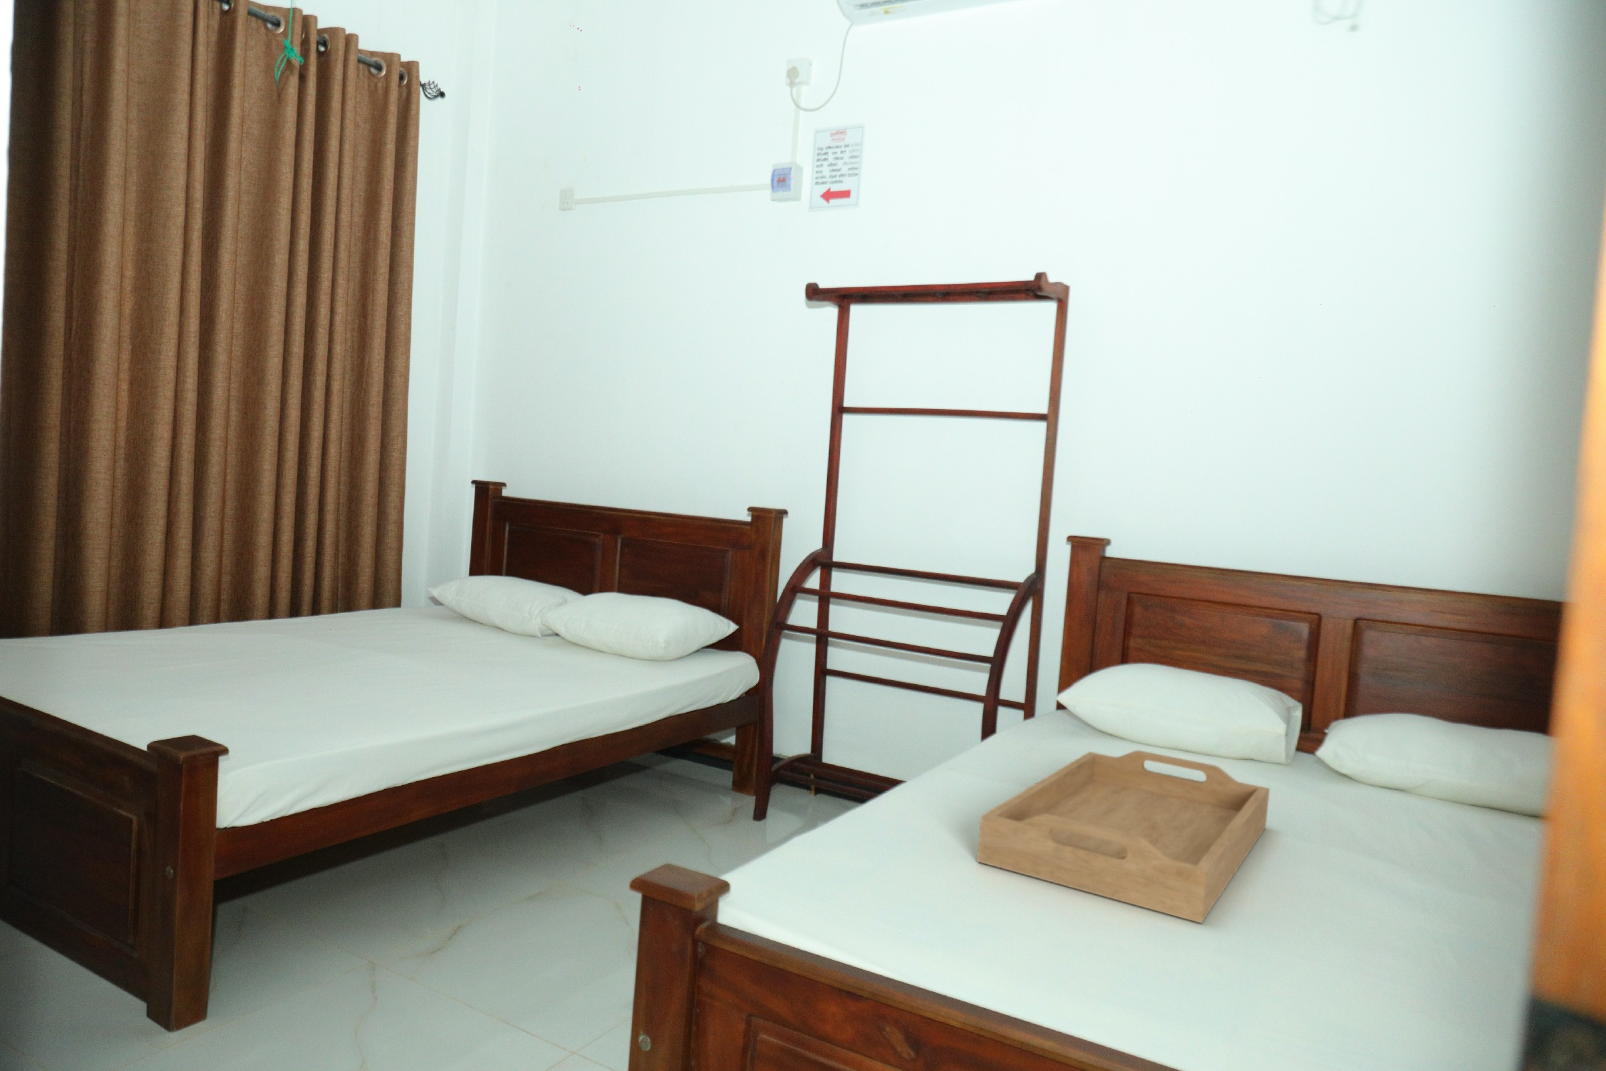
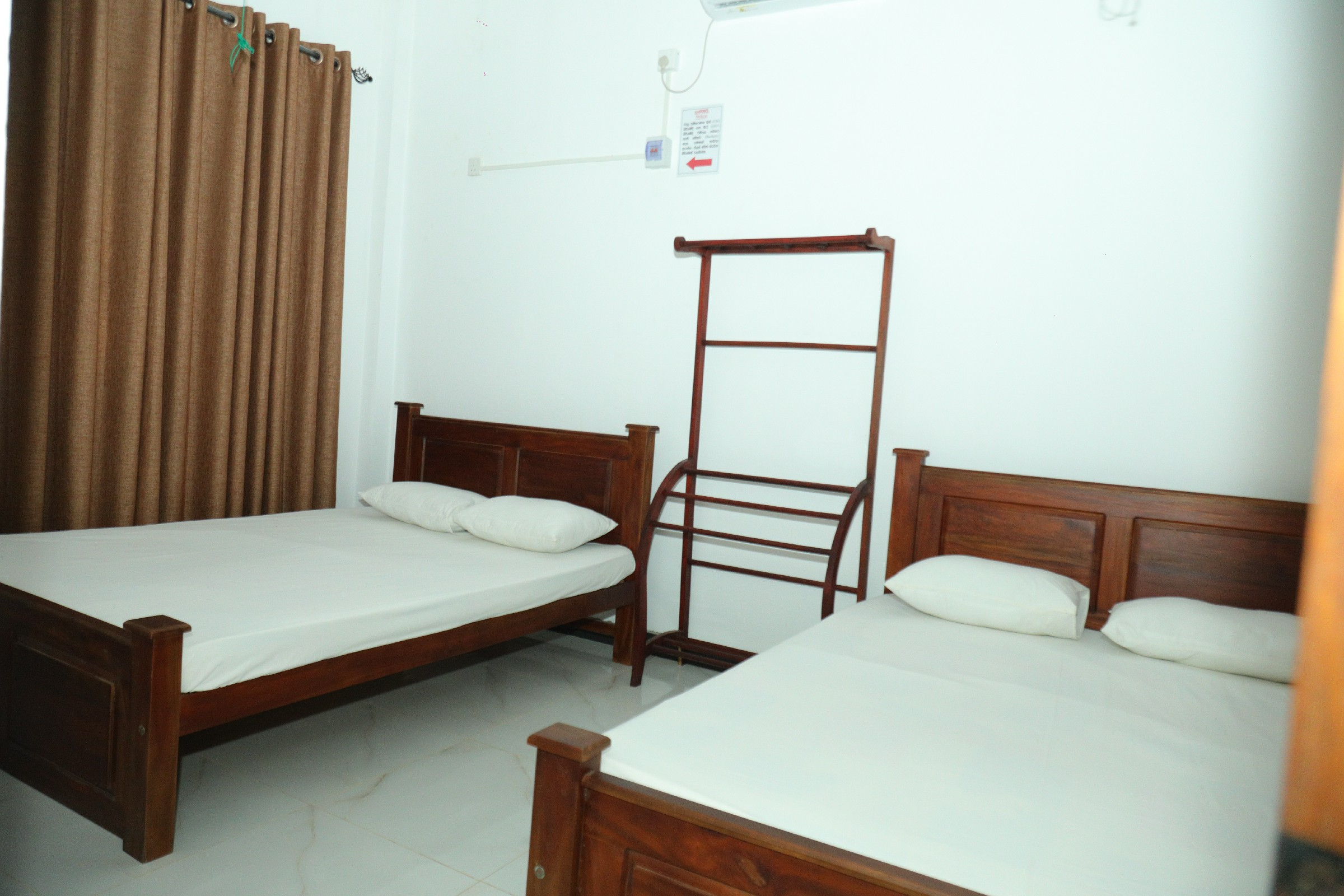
- serving tray (1135, 815)
